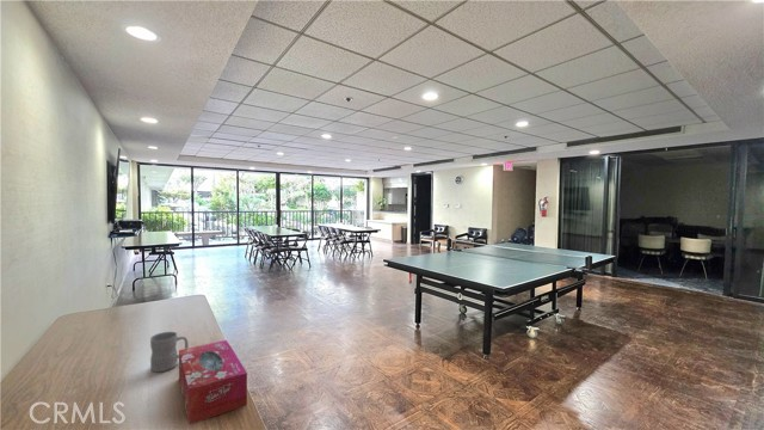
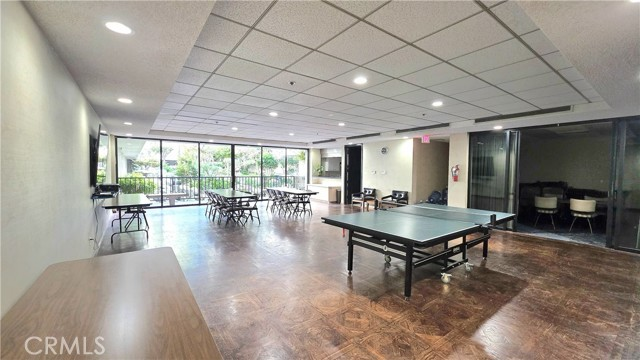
- mug (170, 349)
- tissue box (210, 375)
